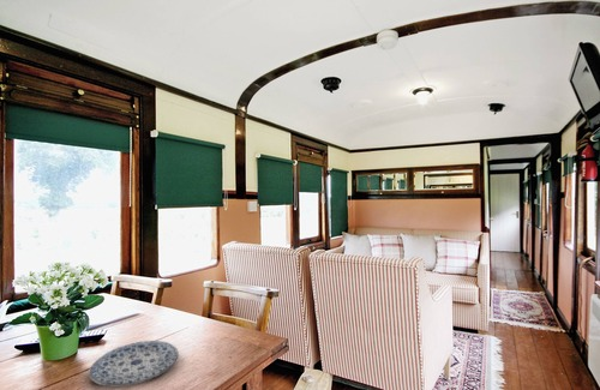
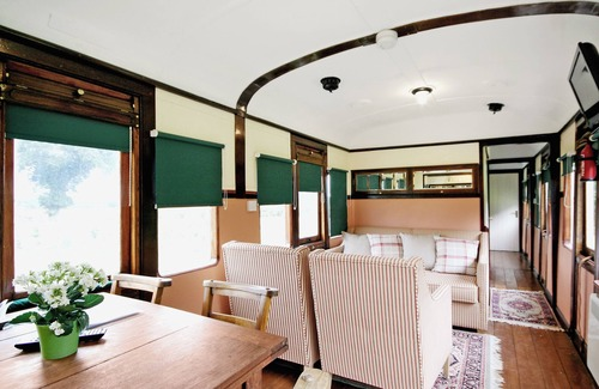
- plate (136, 361)
